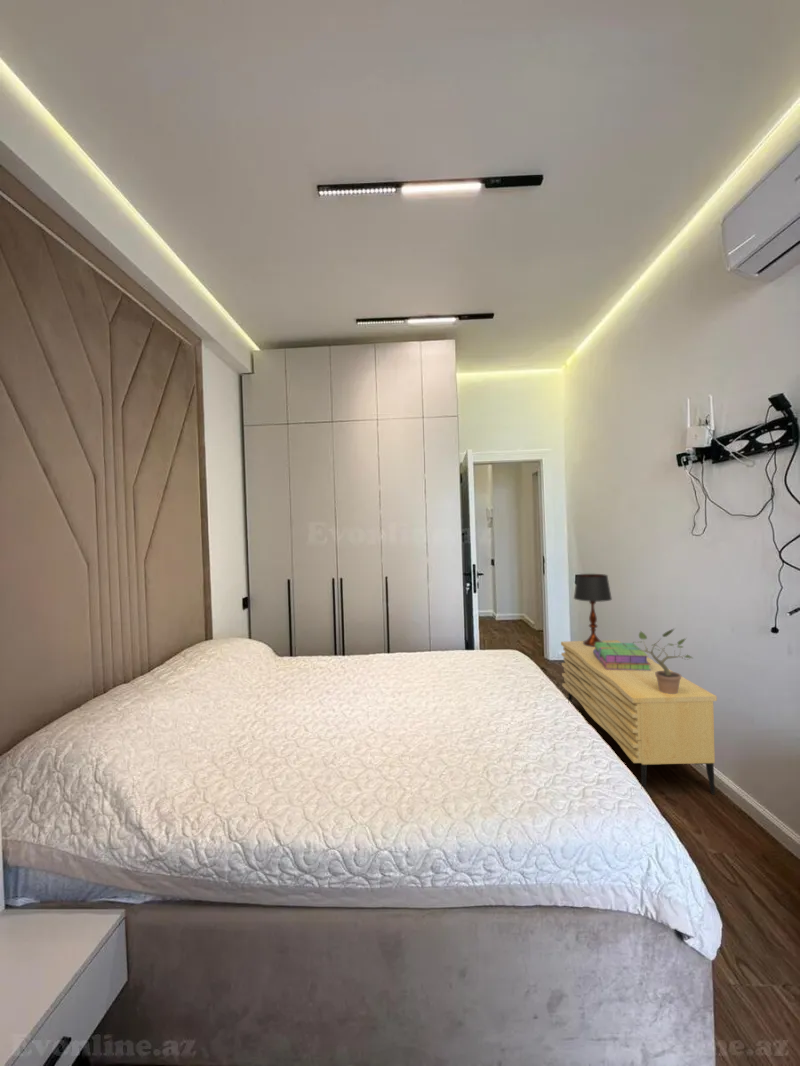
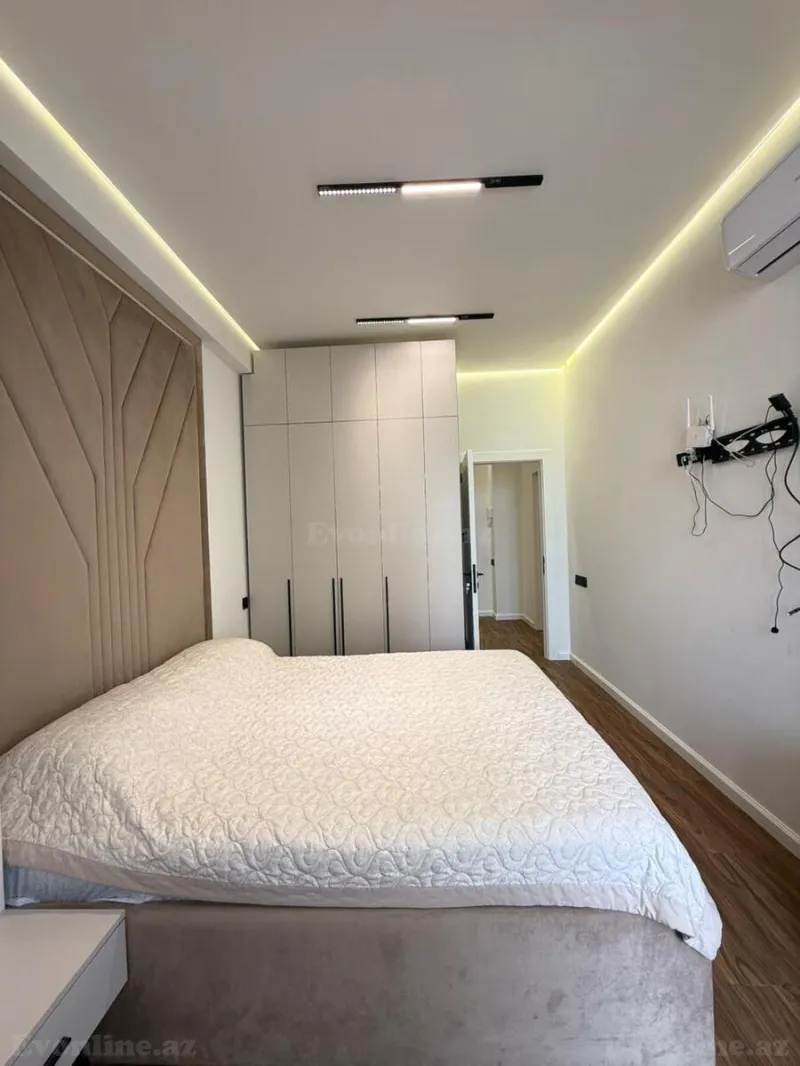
- potted plant (659, 656)
- sideboard (624, 703)
- table lamp (592, 609)
- stack of books (620, 655)
